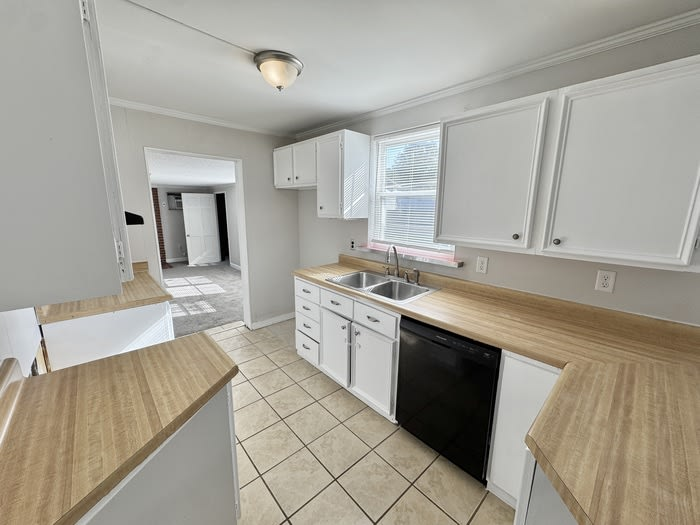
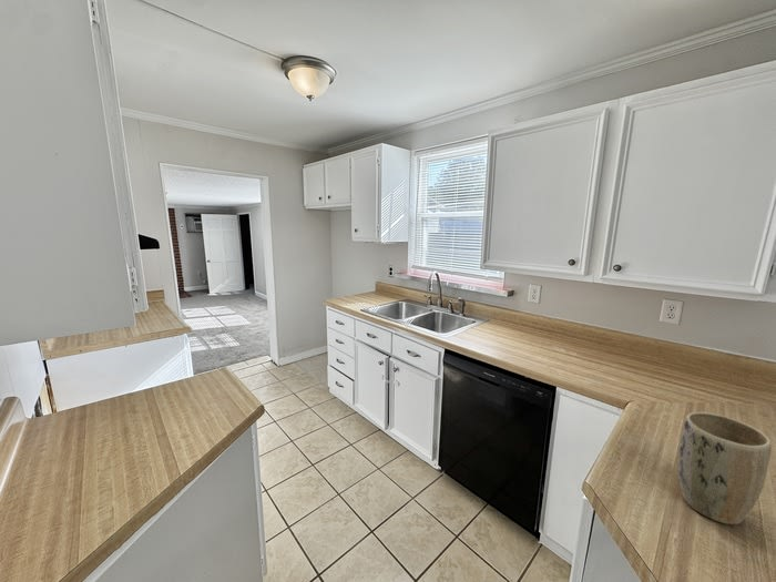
+ plant pot (717, 467)
